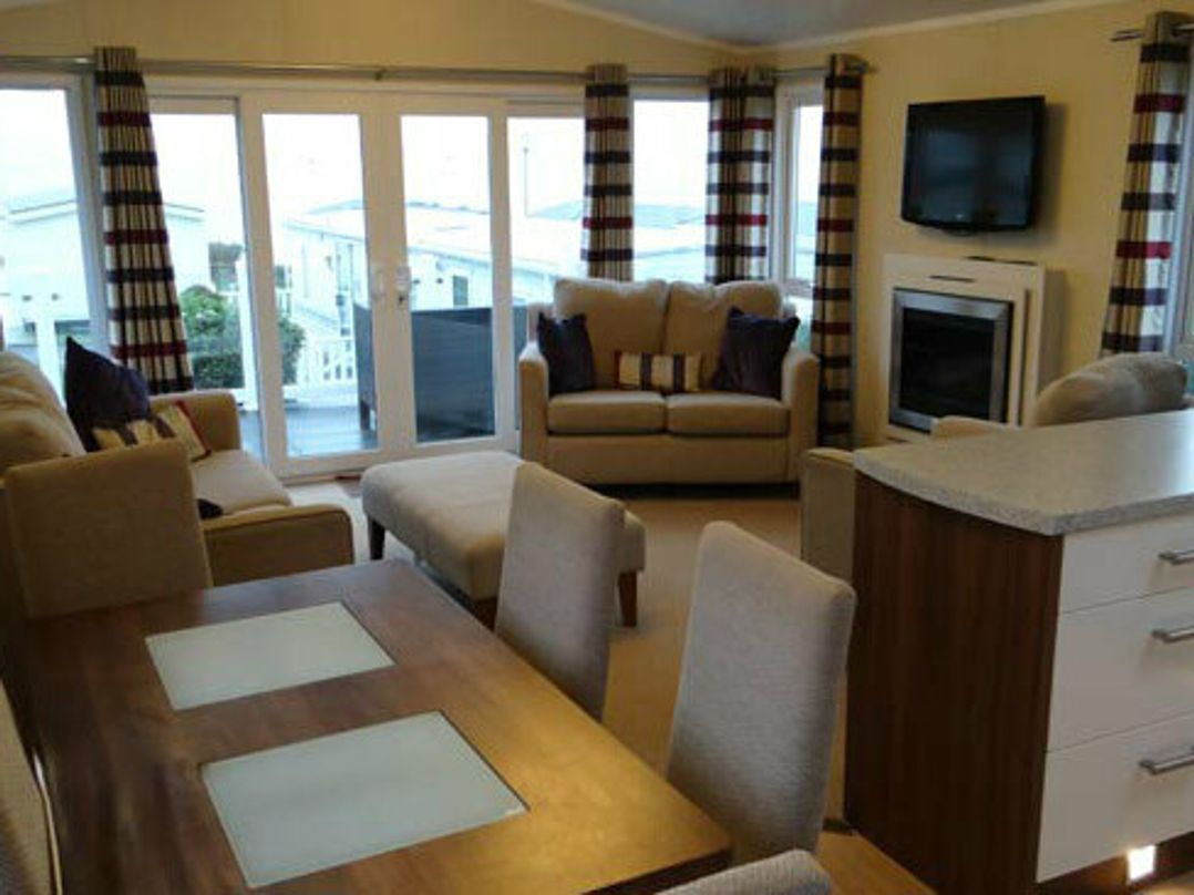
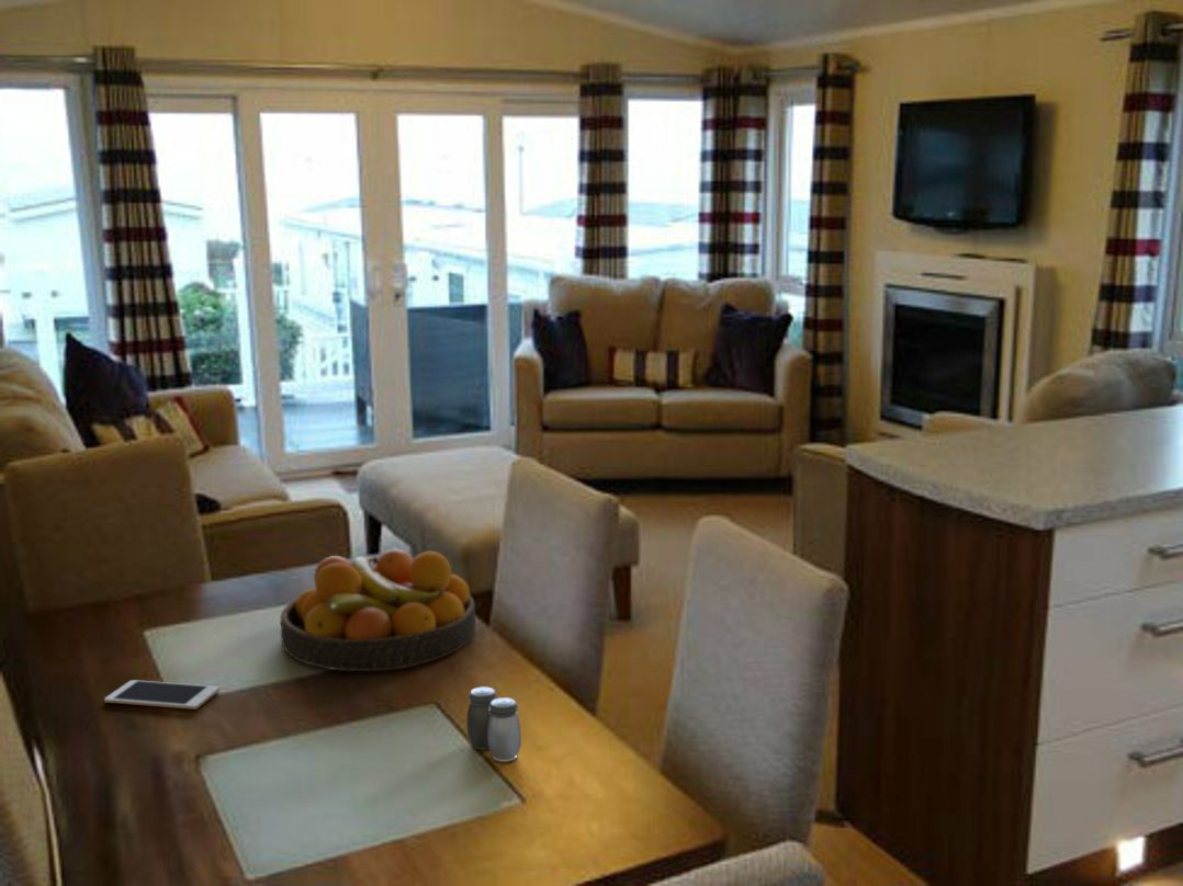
+ fruit bowl (378, 594)
+ salt and pepper shaker (493, 723)
+ cell phone (162, 694)
